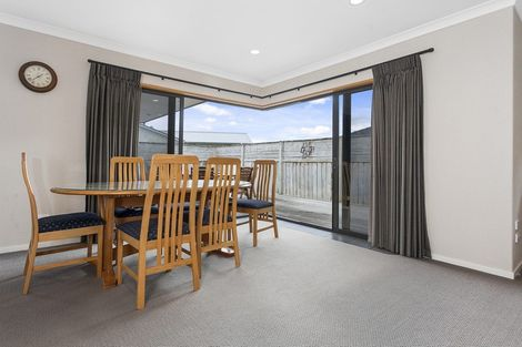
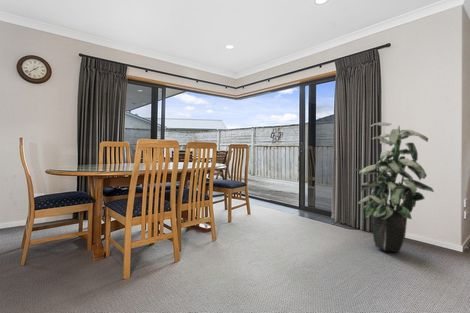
+ indoor plant (389, 185)
